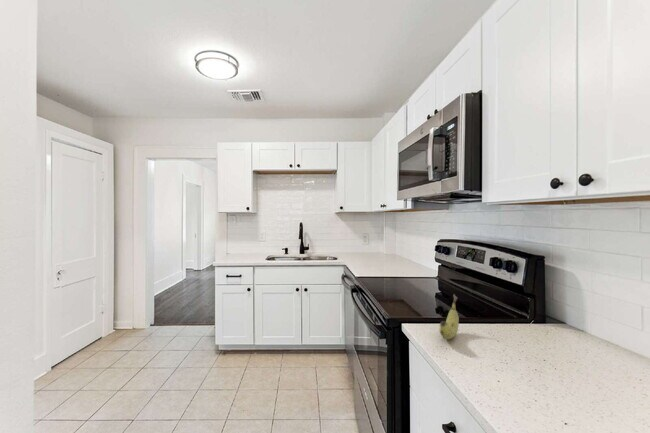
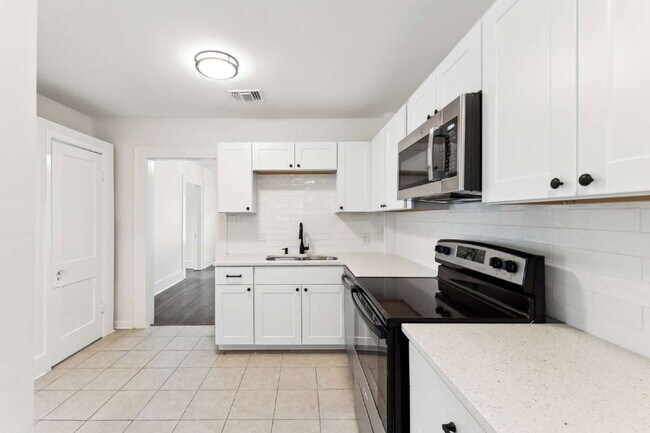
- fruit (449, 318)
